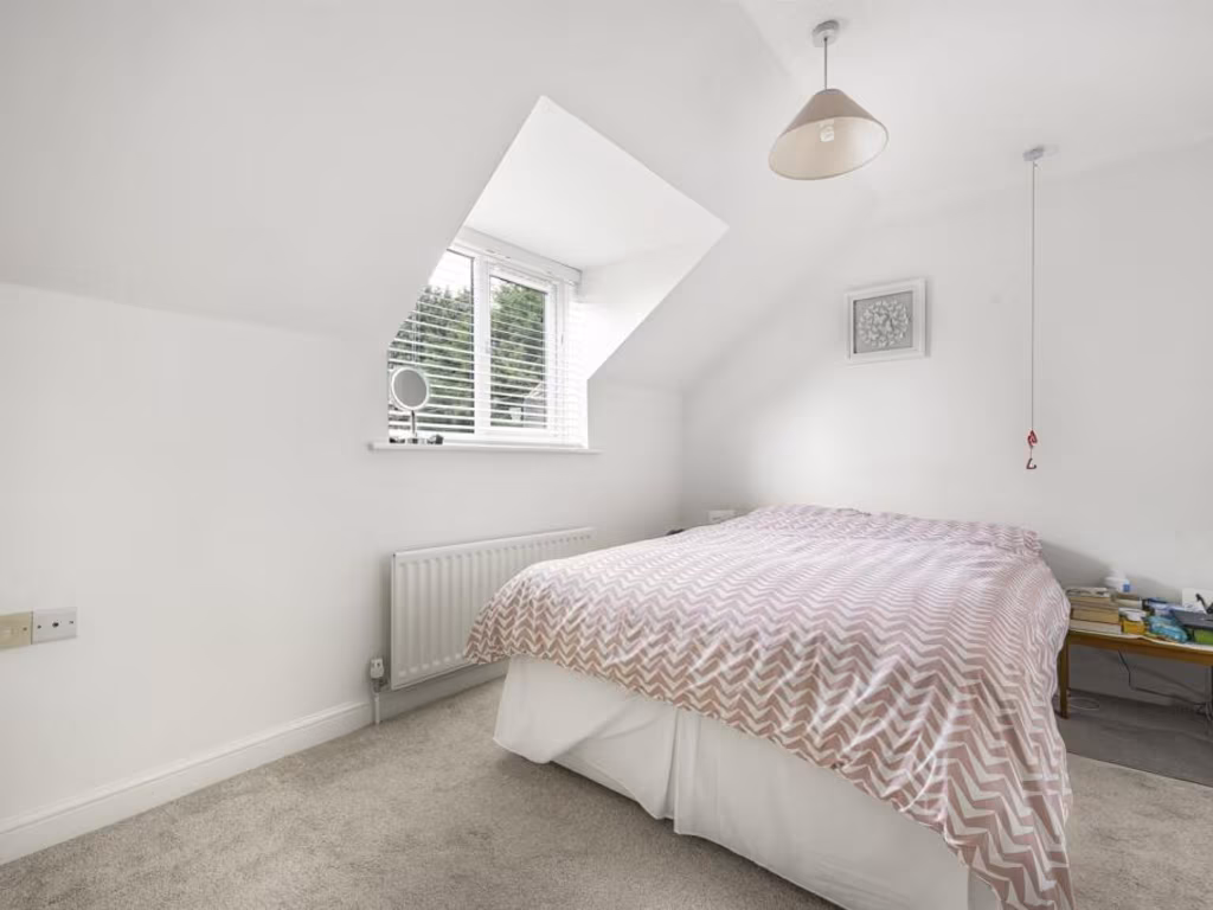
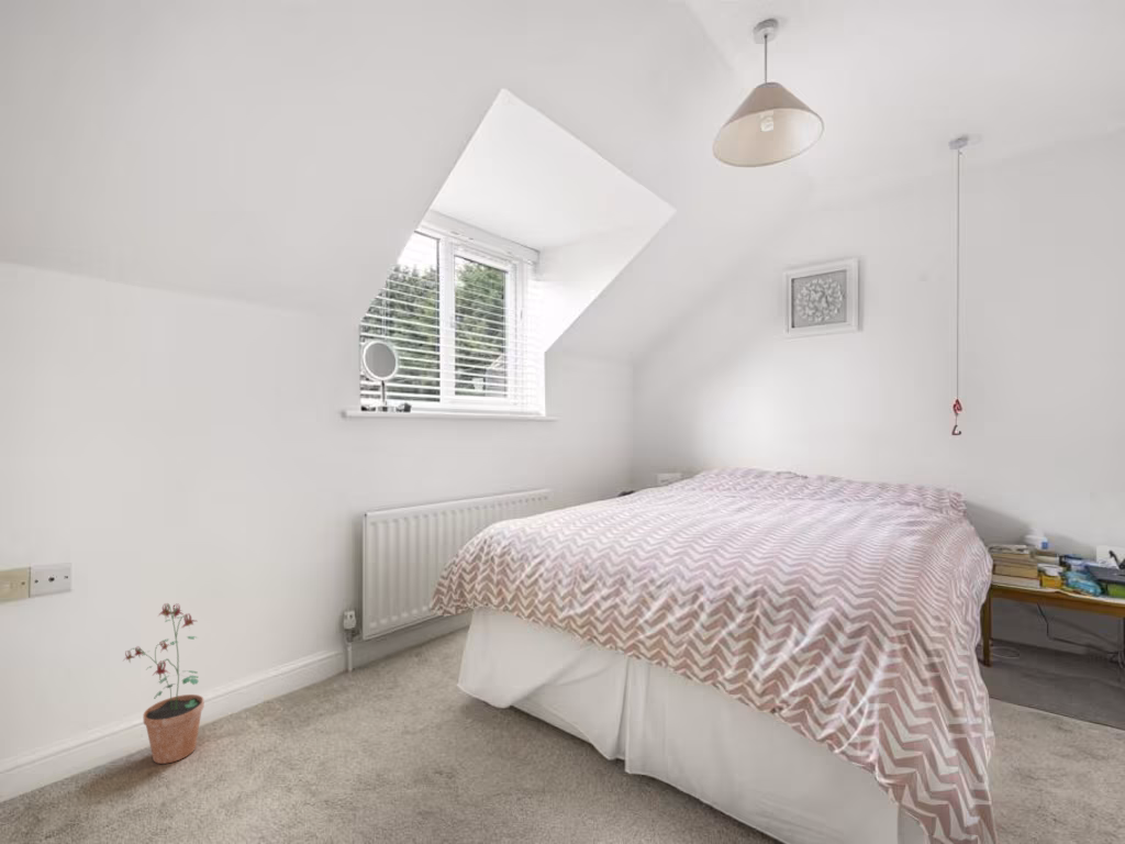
+ potted plant (167, 682)
